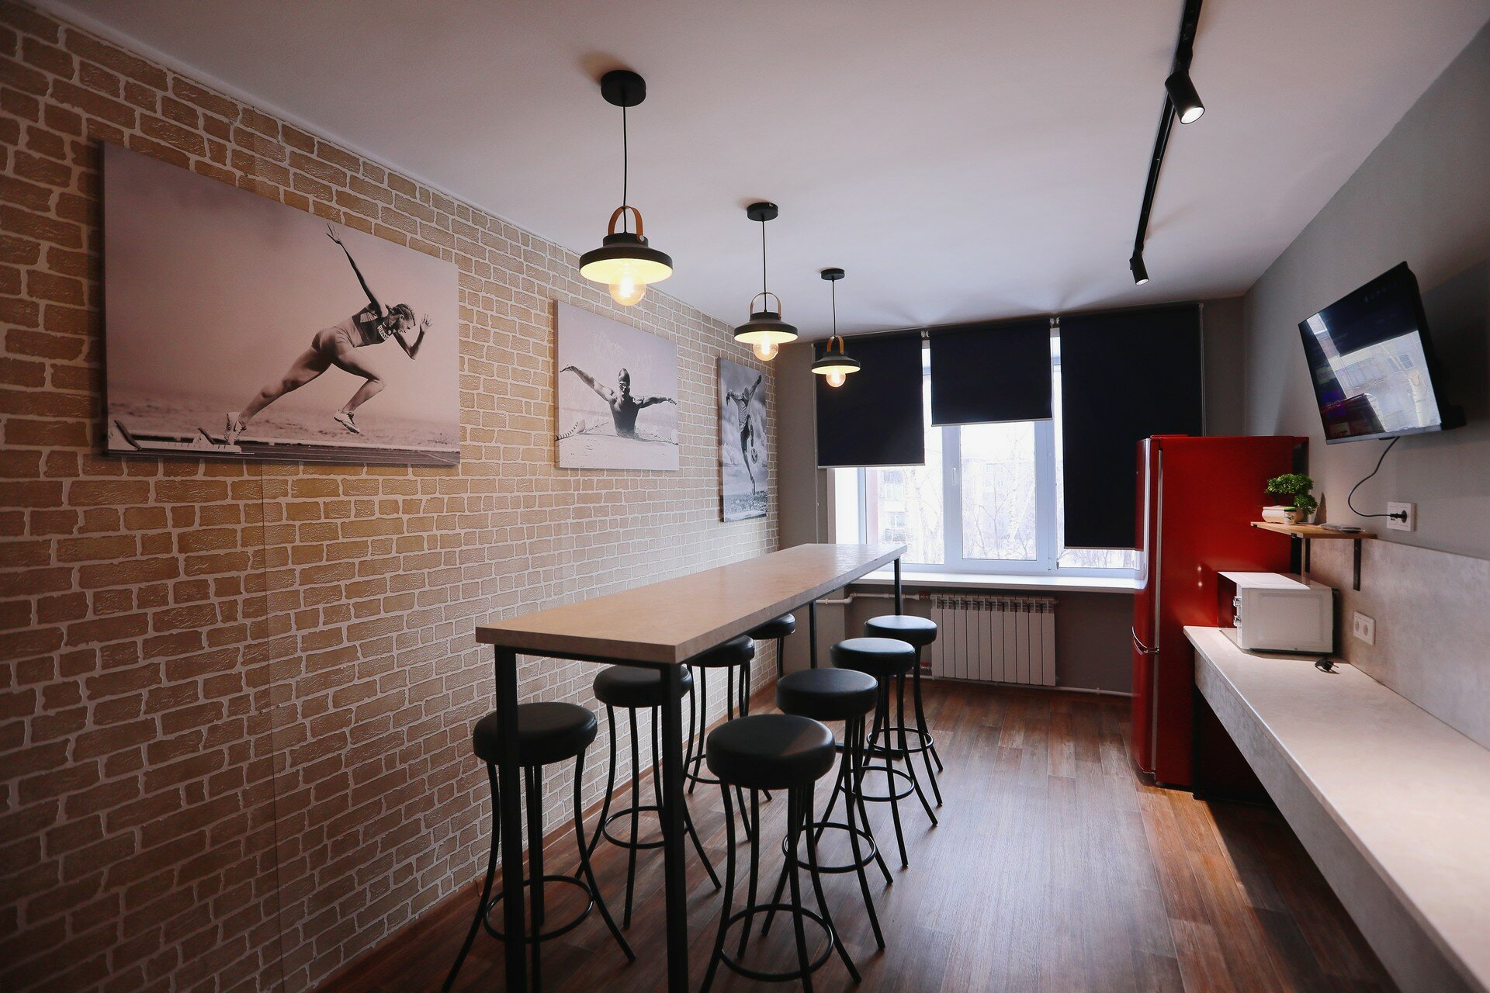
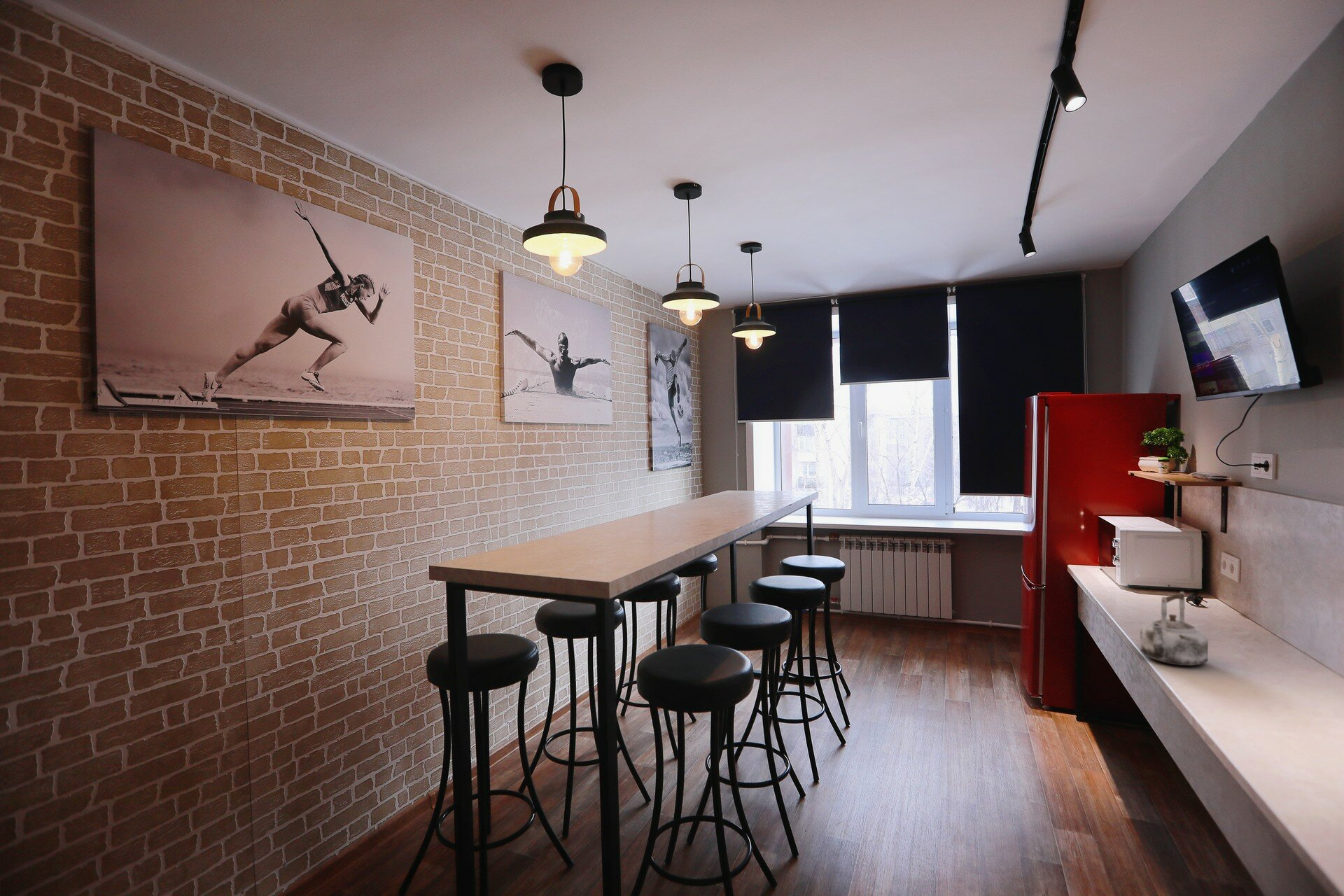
+ kettle (1170, 628)
